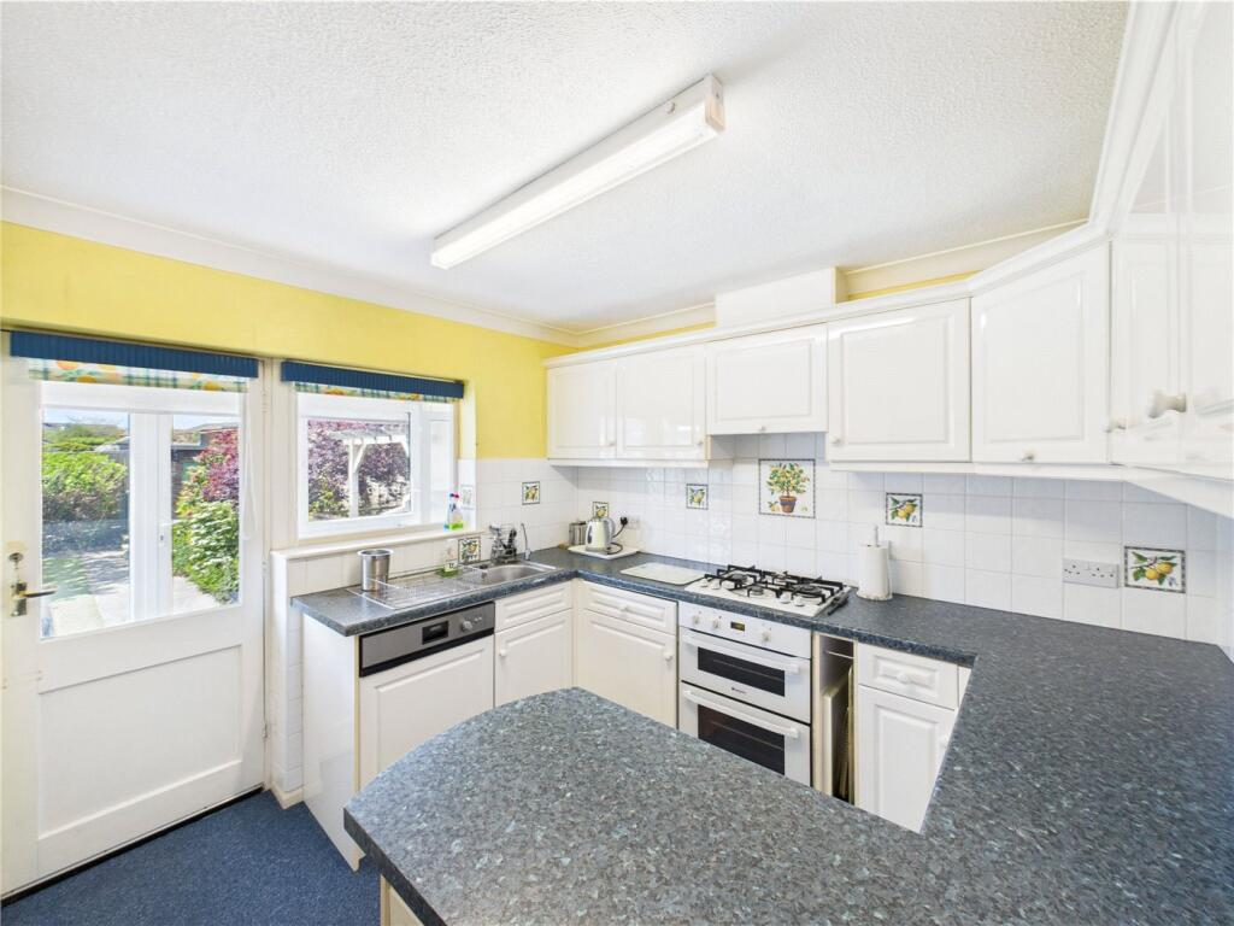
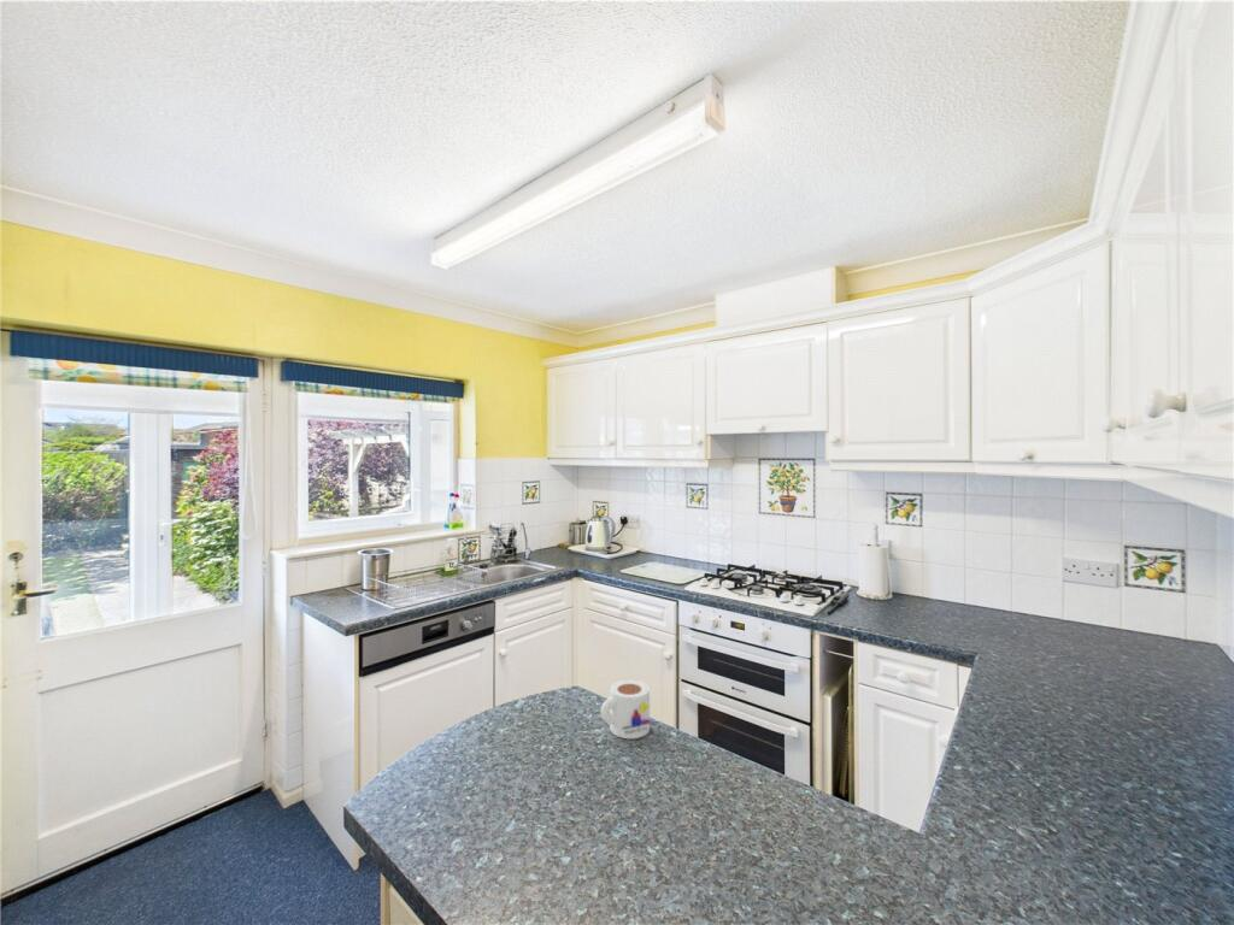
+ mug (624, 709)
